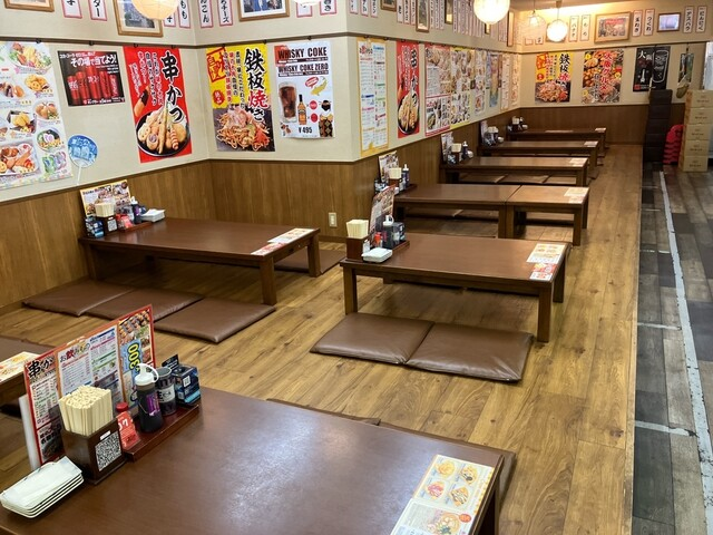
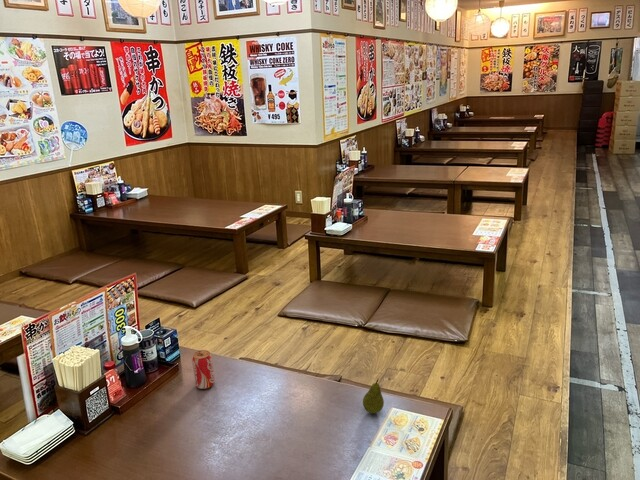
+ fruit (373, 395)
+ beverage can (203, 369)
